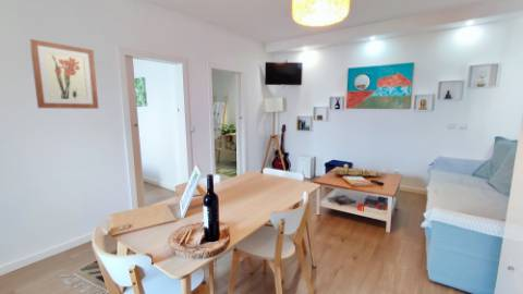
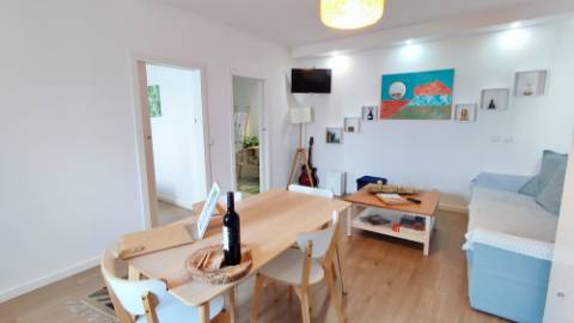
- wall art (66, 77)
